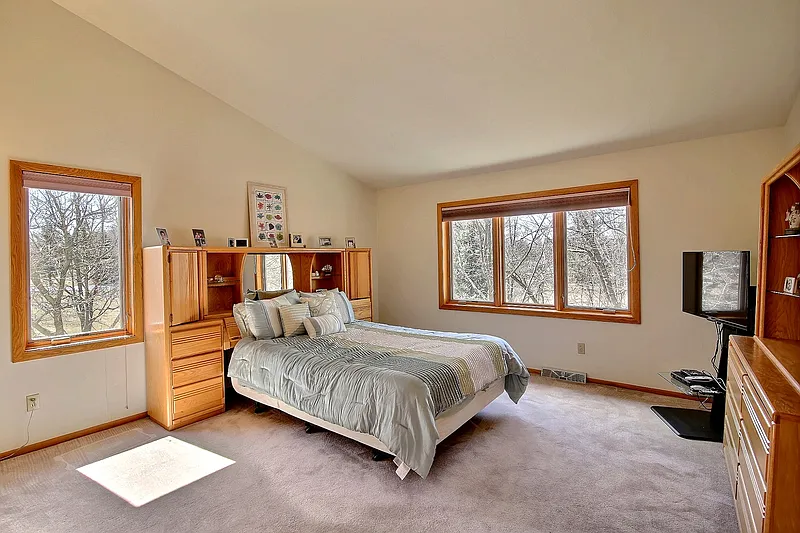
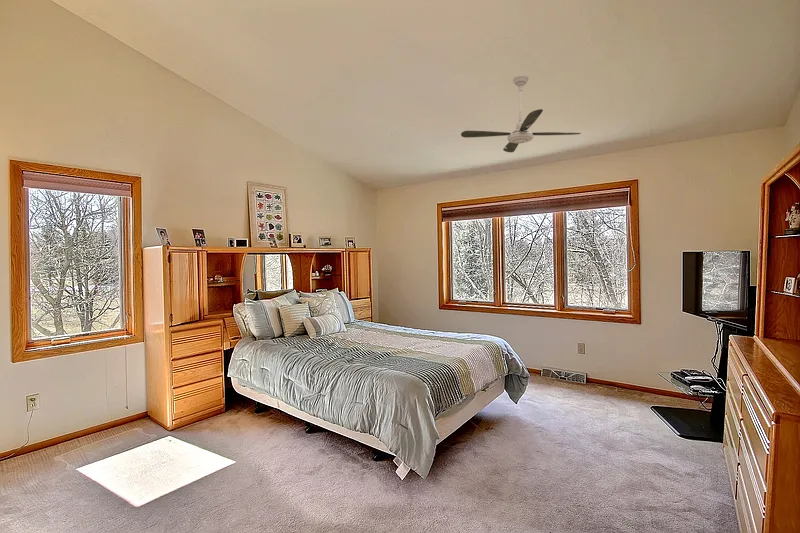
+ ceiling fan (519, 109)
